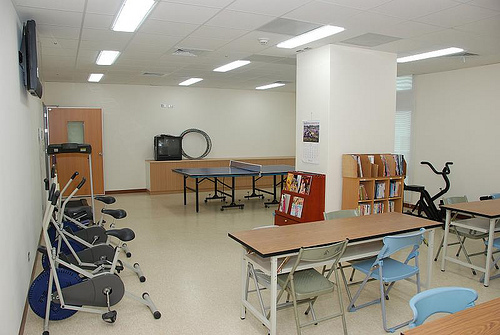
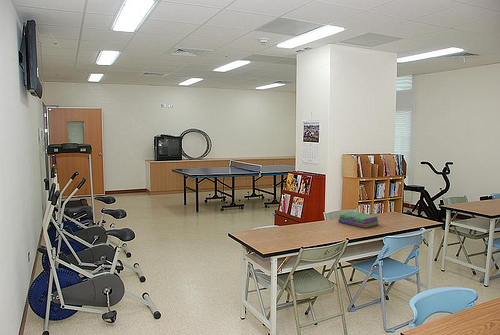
+ stack of books (358, 219)
